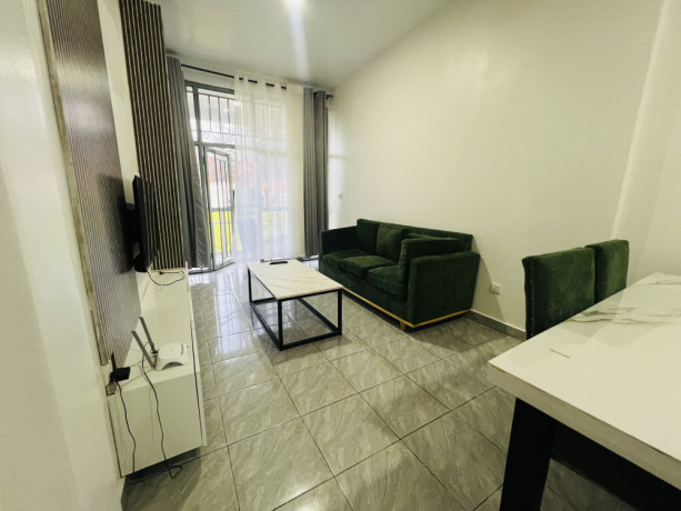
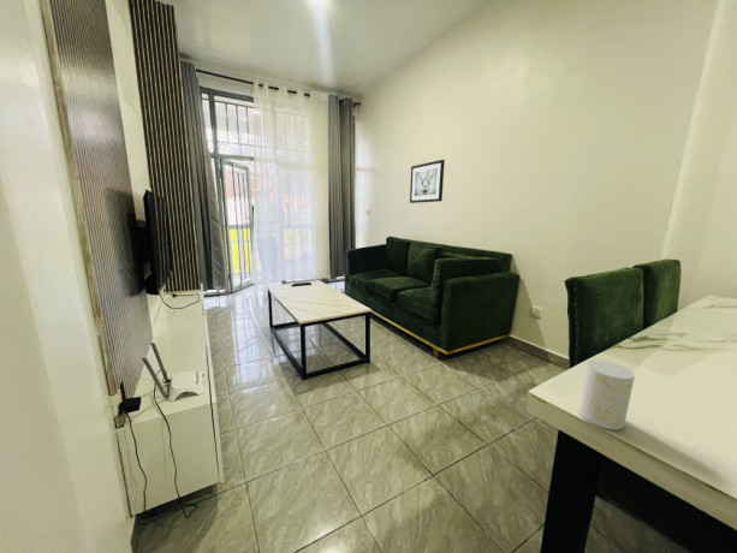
+ wall art (426, 183)
+ cup (605, 393)
